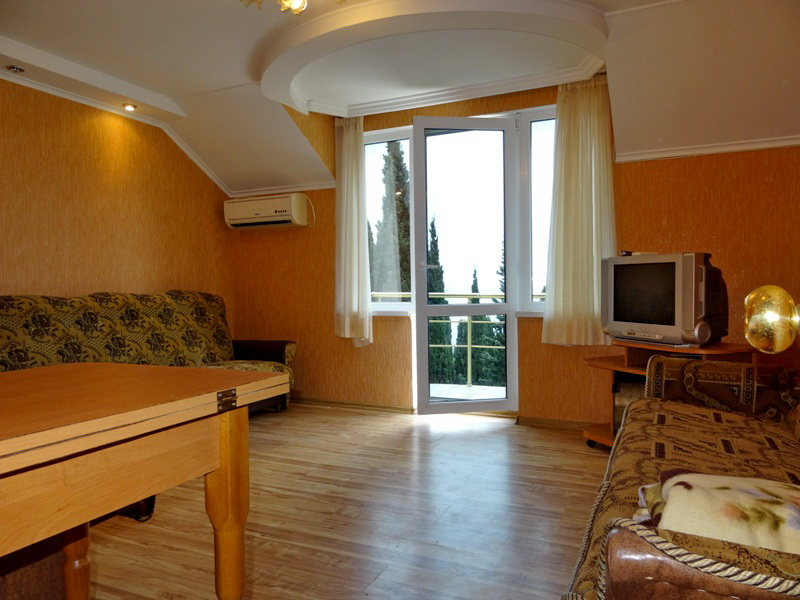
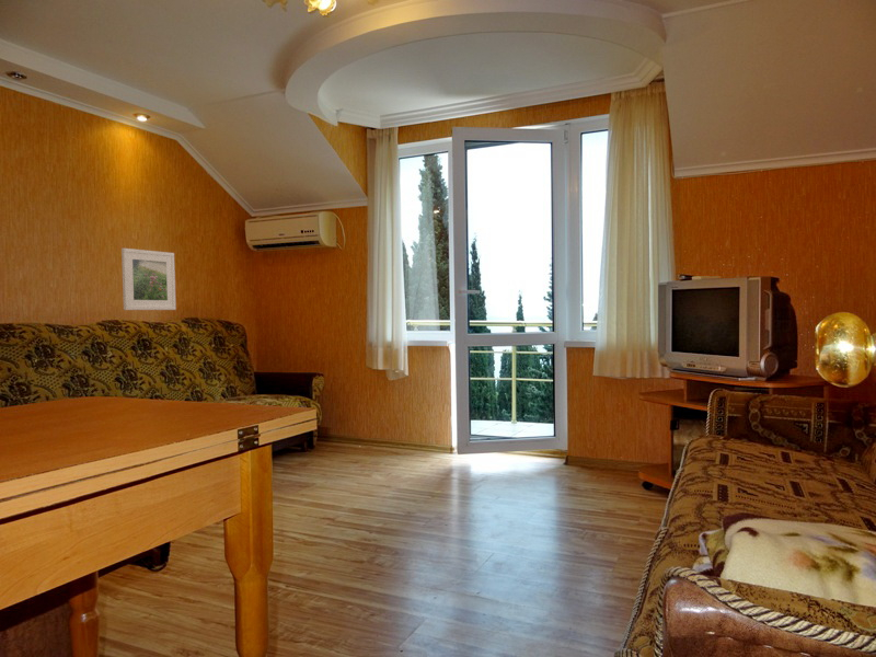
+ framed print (149, 280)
